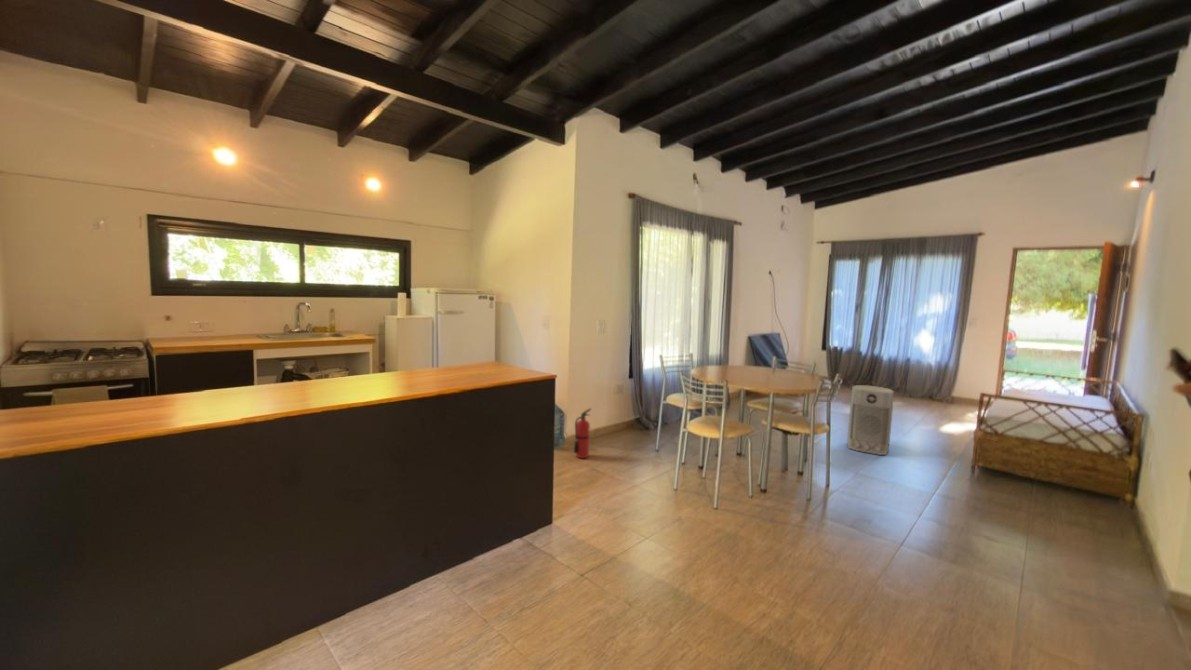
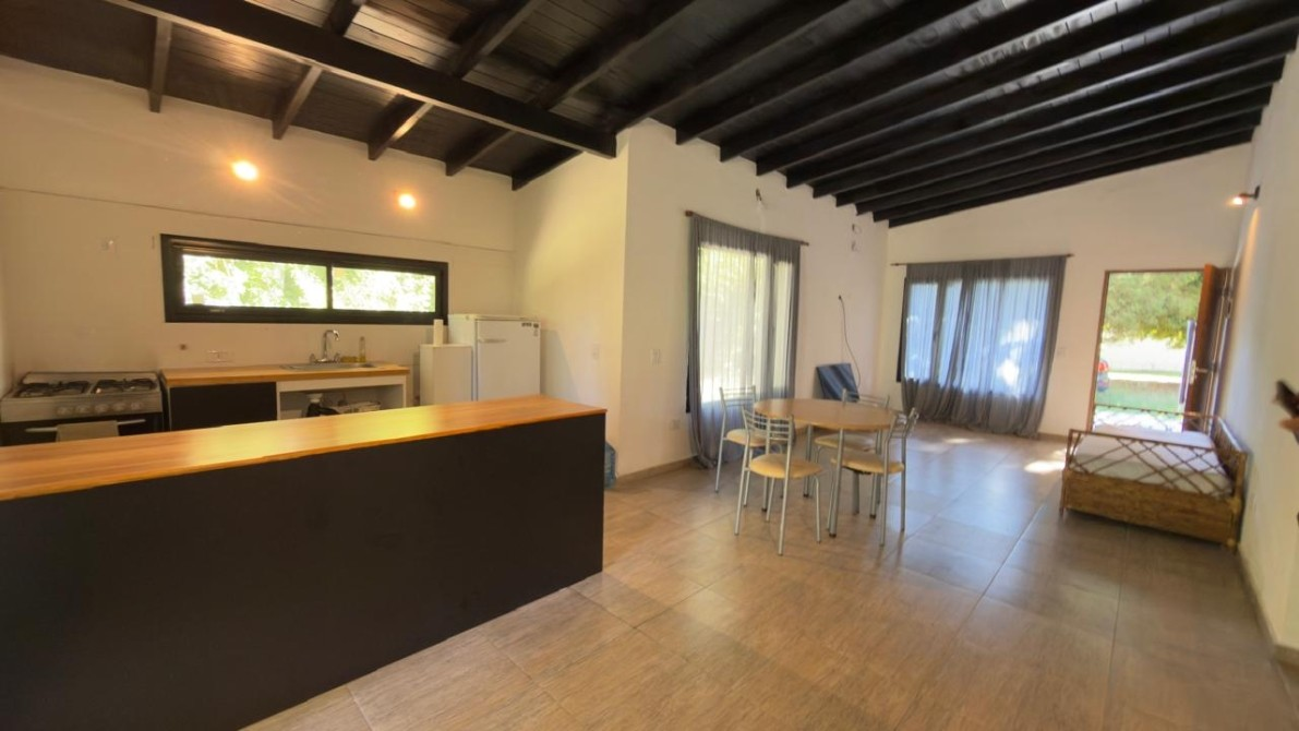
- fire extinguisher (582, 433)
- air purifier (870, 418)
